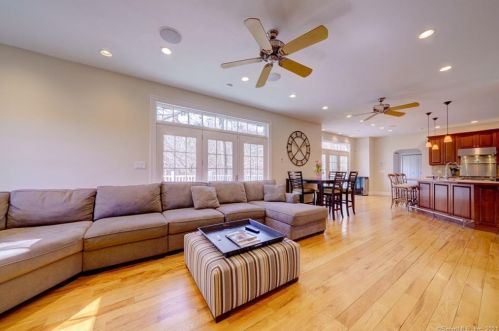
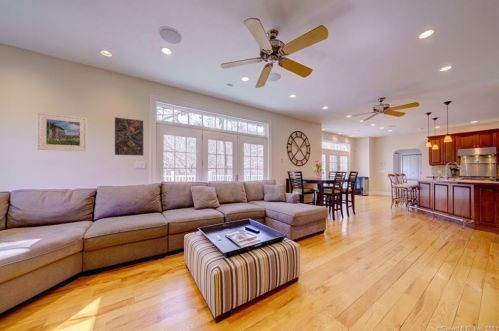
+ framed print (63, 132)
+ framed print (129, 137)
